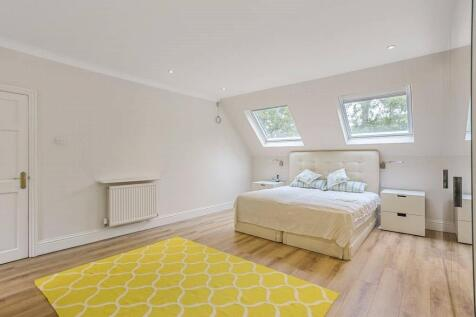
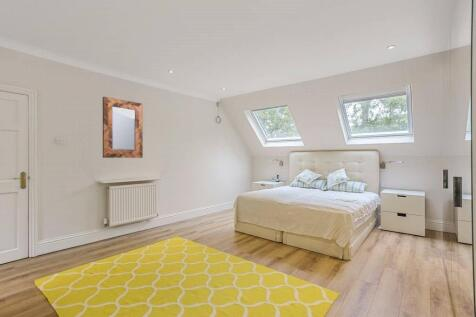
+ home mirror (123, 129)
